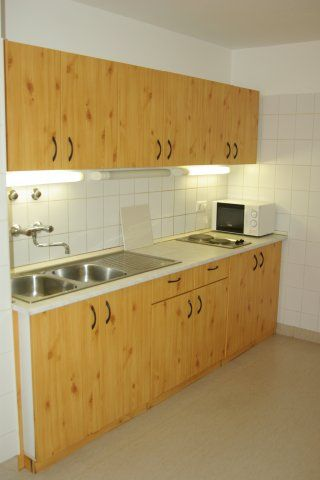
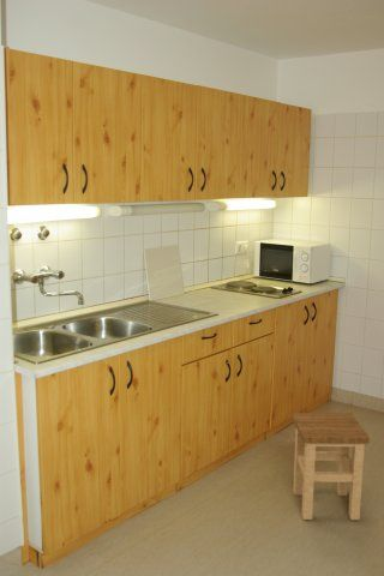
+ stool (326, 460)
